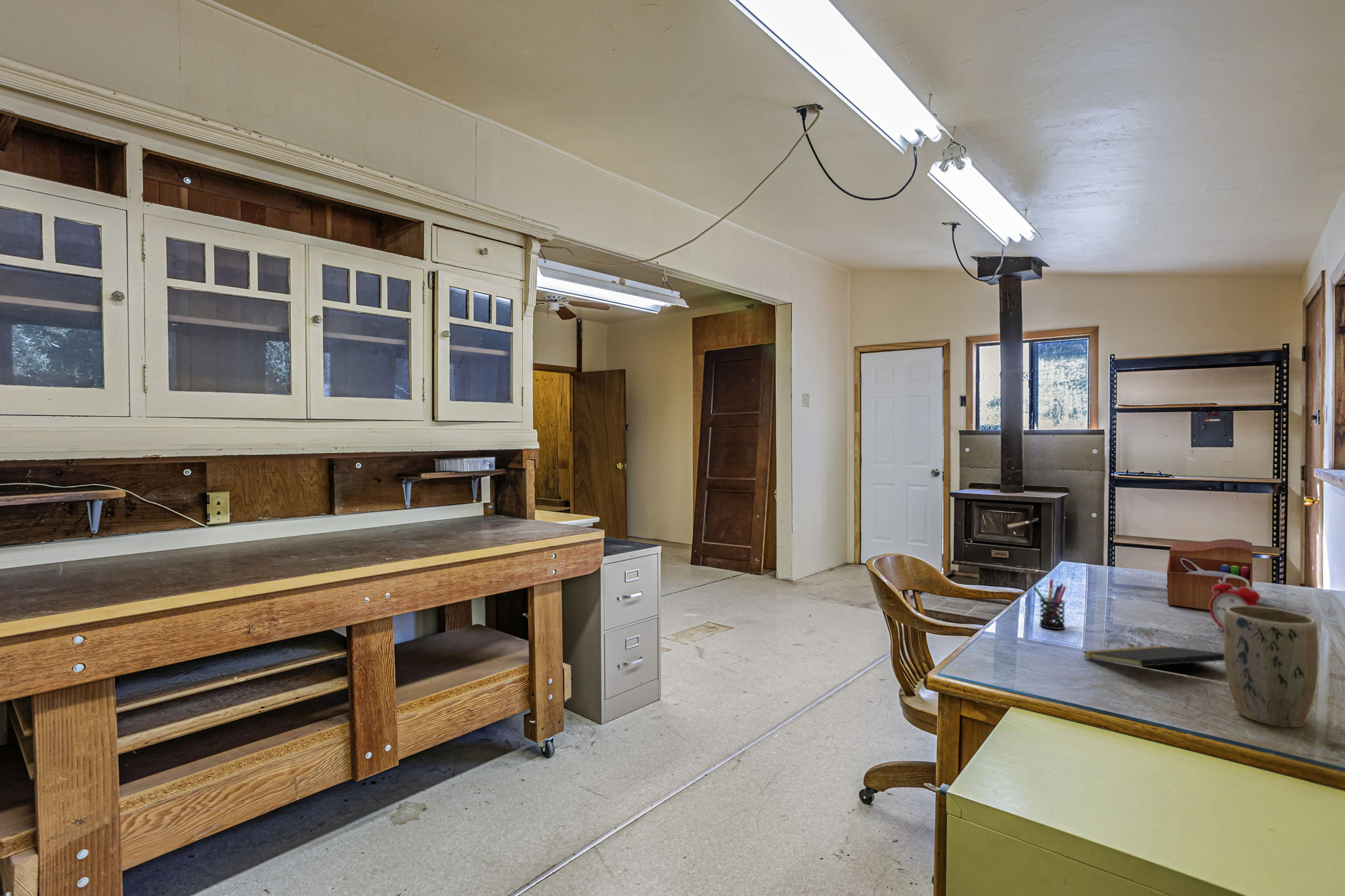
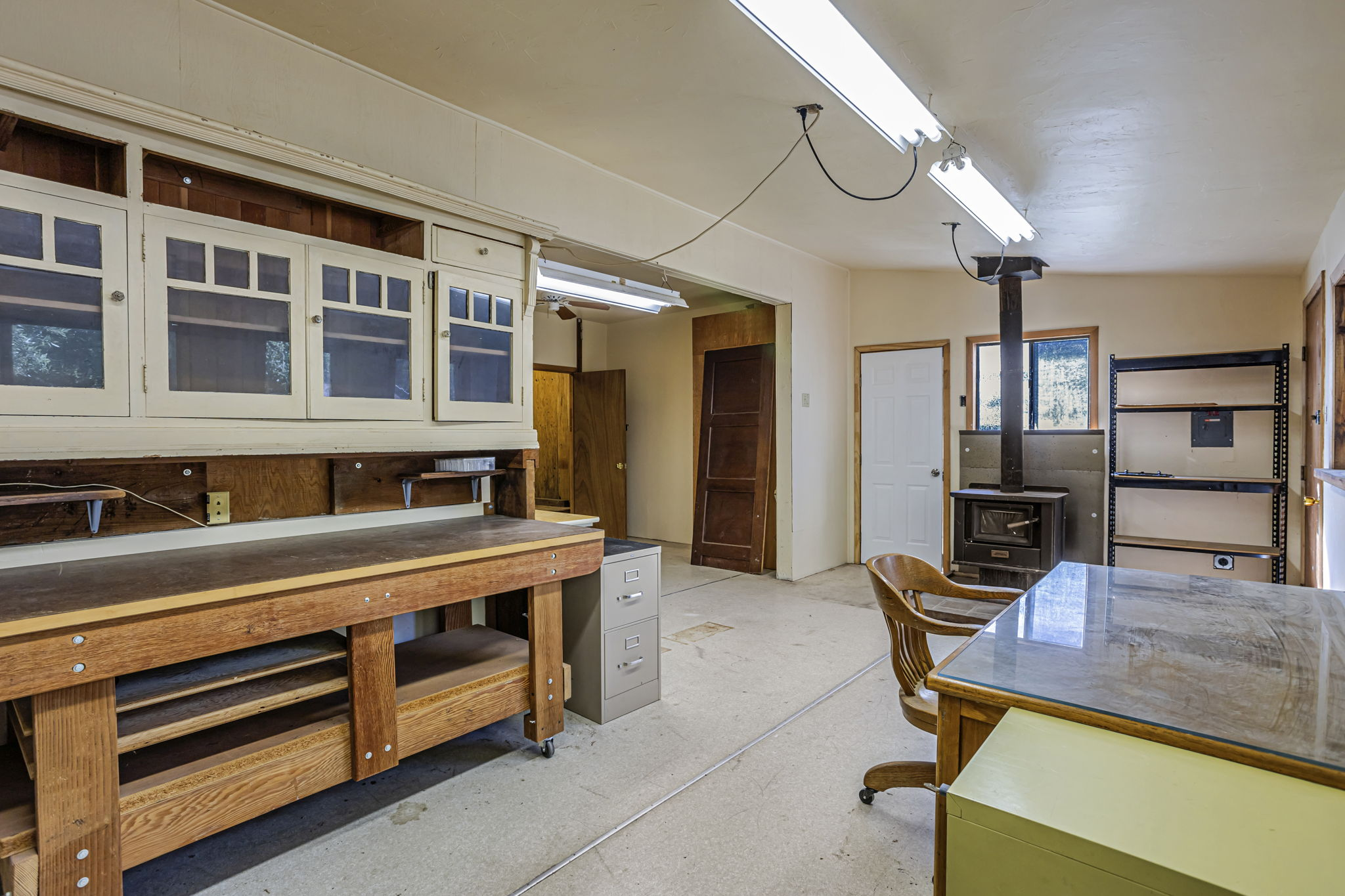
- alarm clock (1235, 604)
- plant pot (1269, 665)
- notepad (1153, 655)
- sewing box (1208, 572)
- pen holder (1049, 603)
